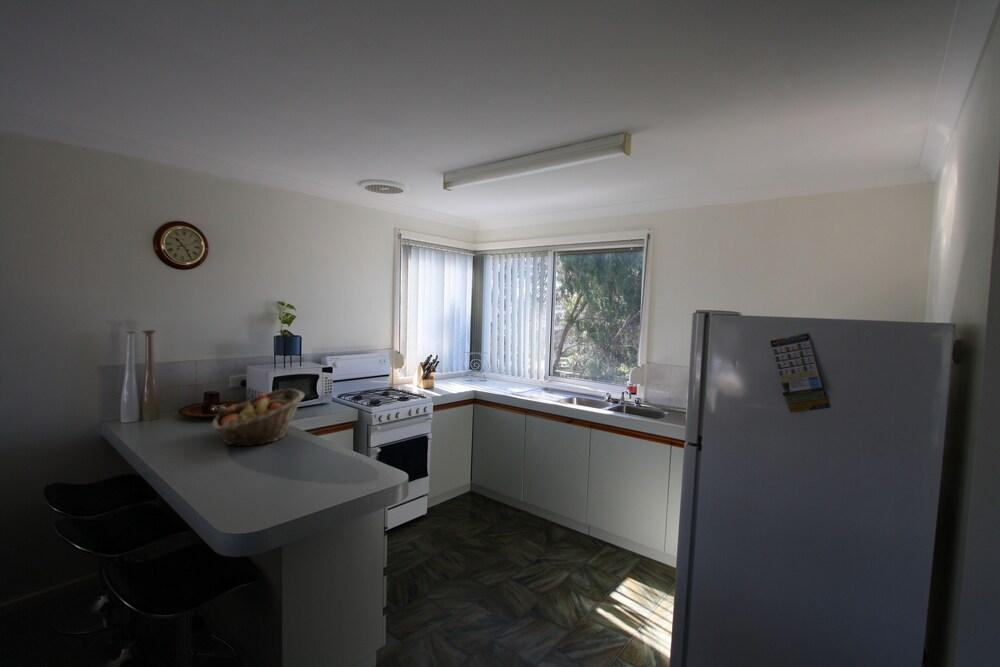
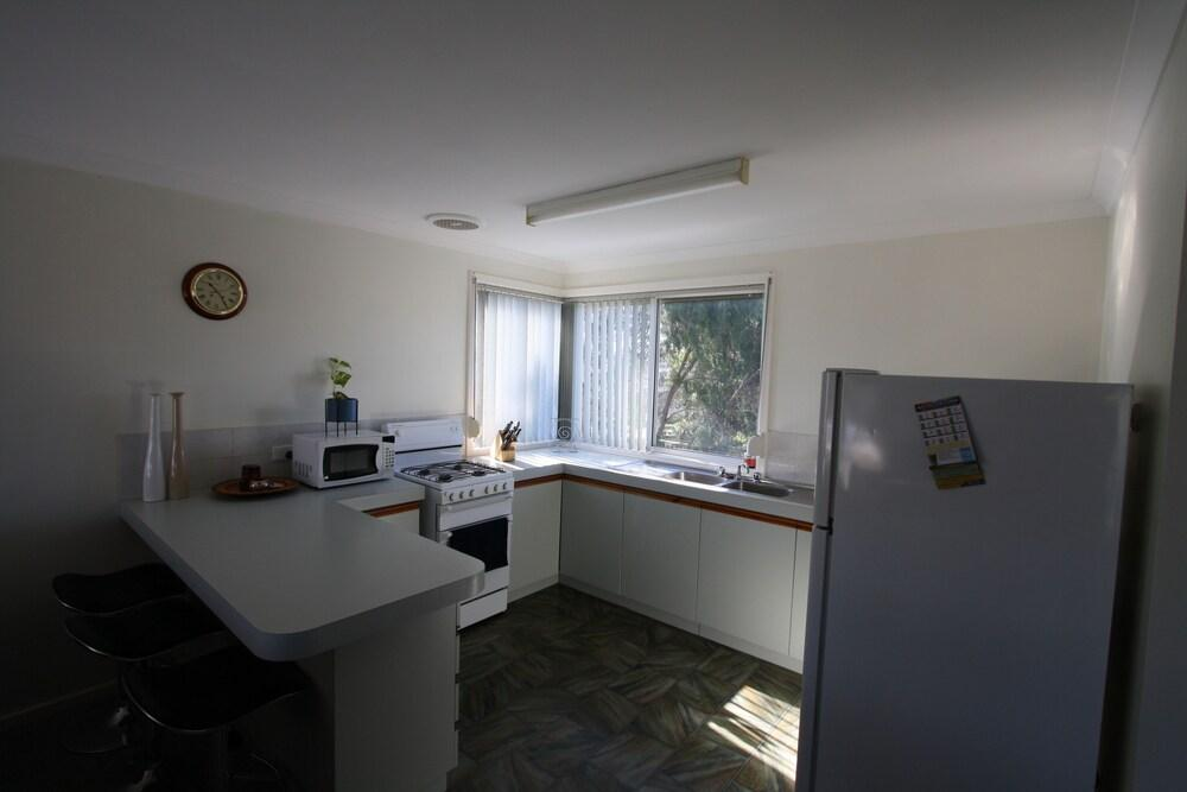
- fruit basket (259, 415)
